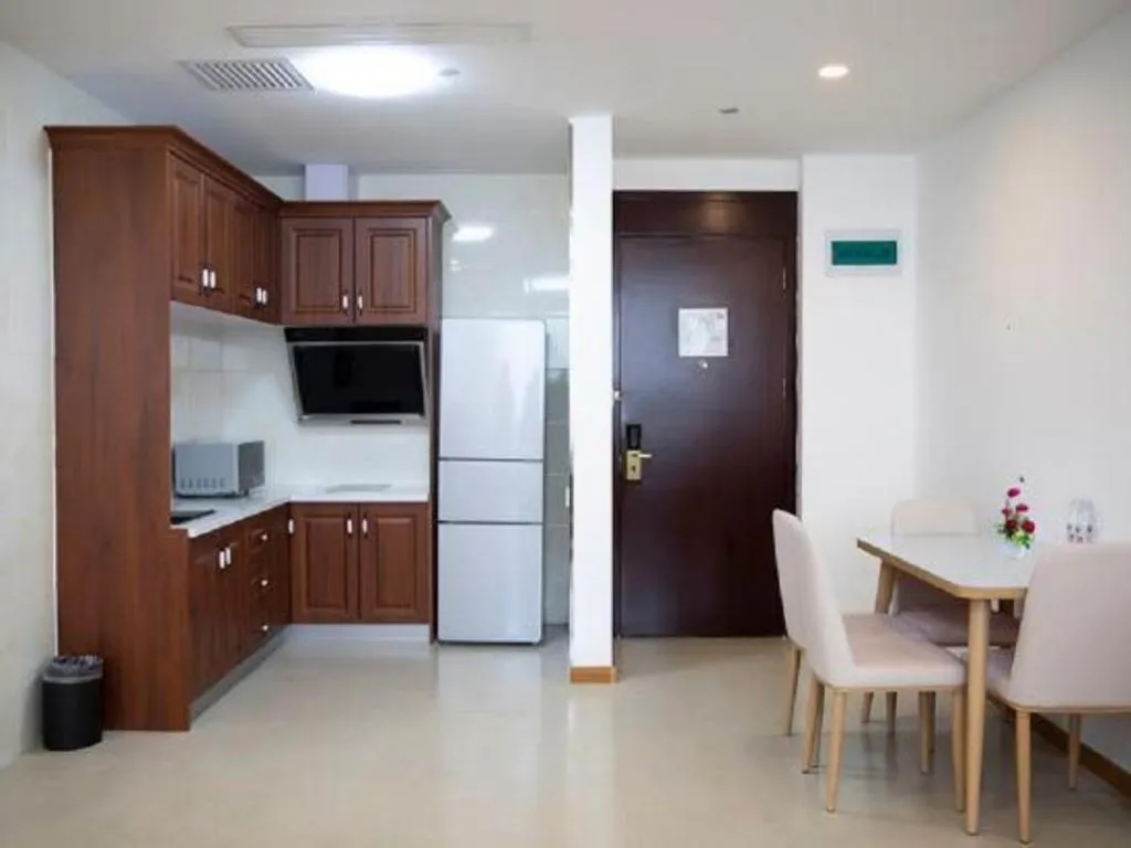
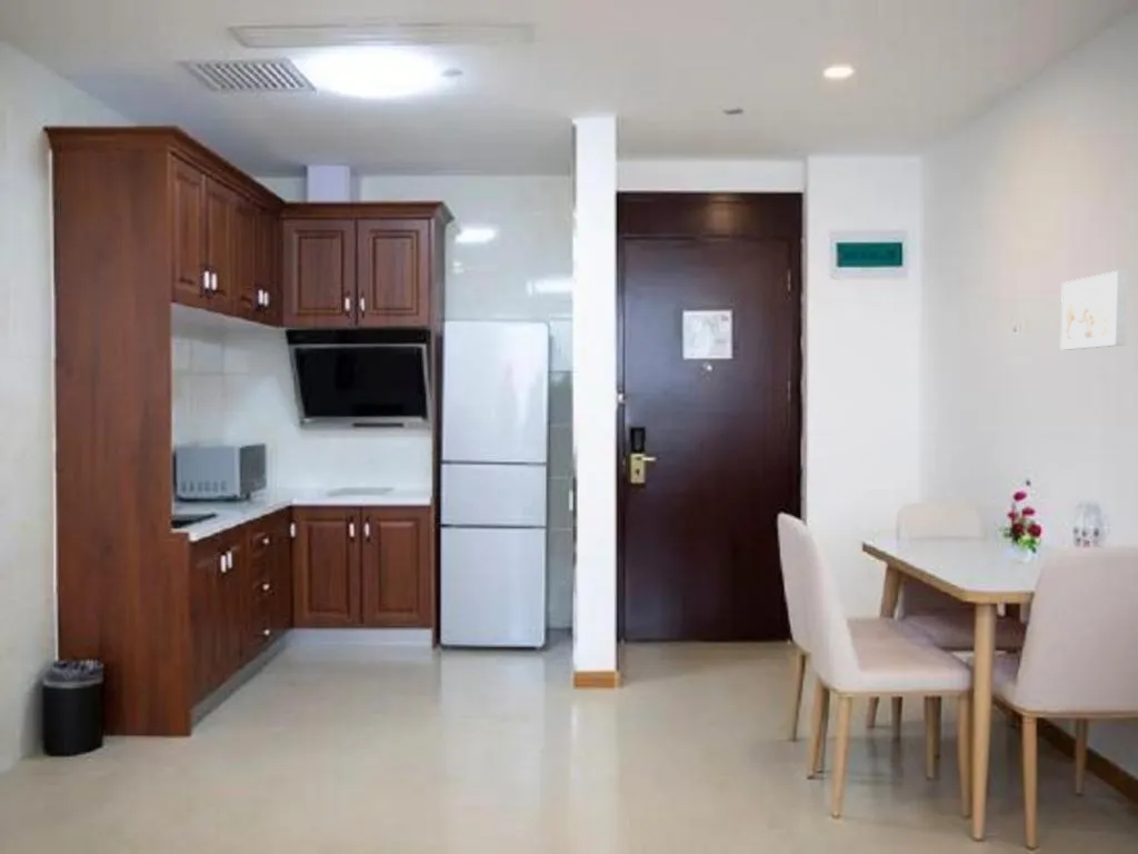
+ wall art (1092, 311)
